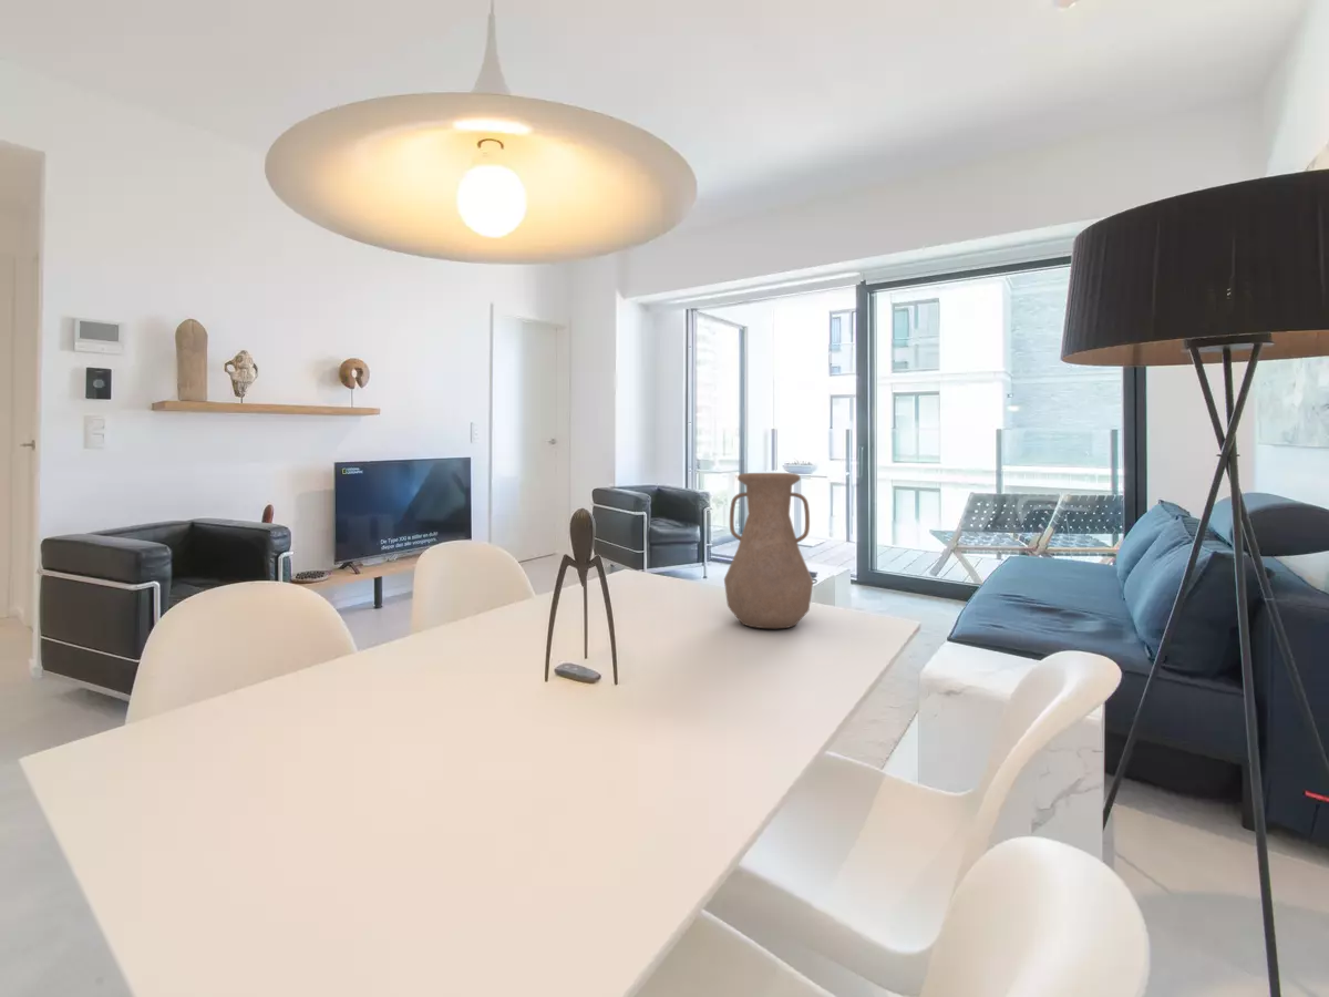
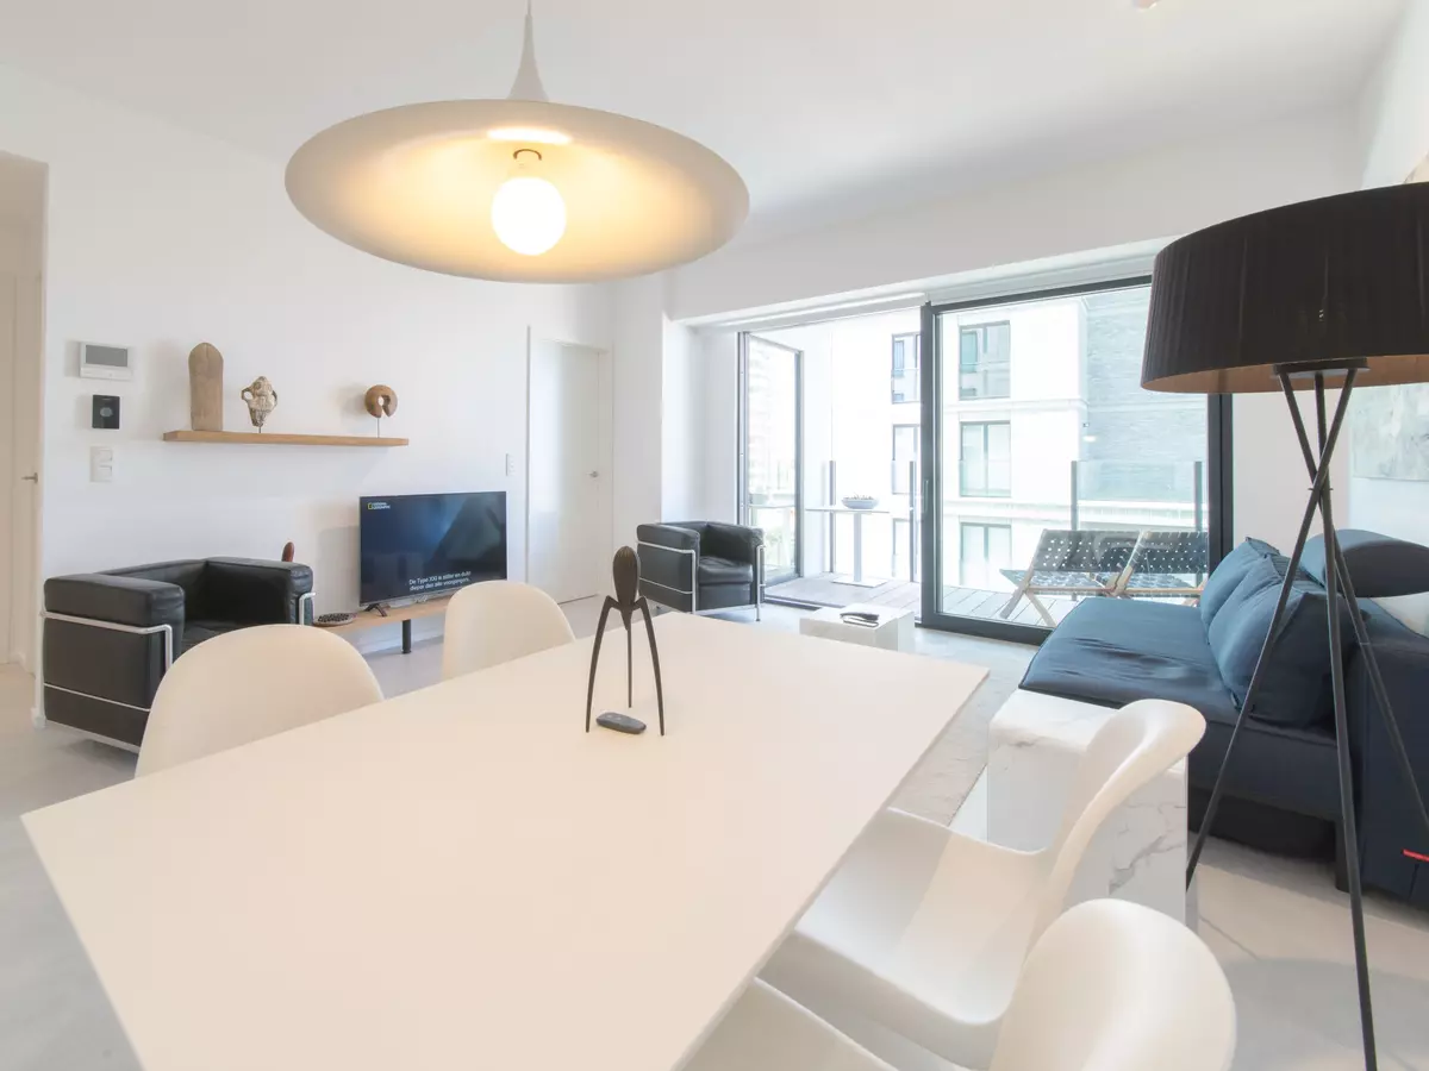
- vase (767, 548)
